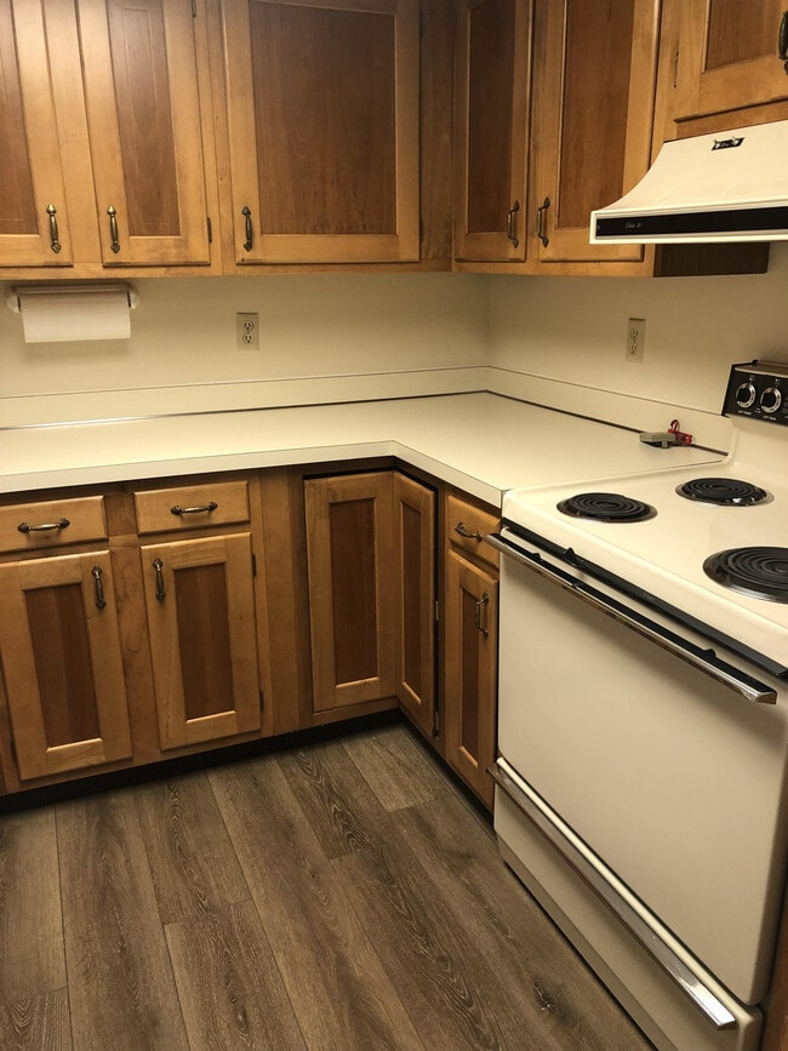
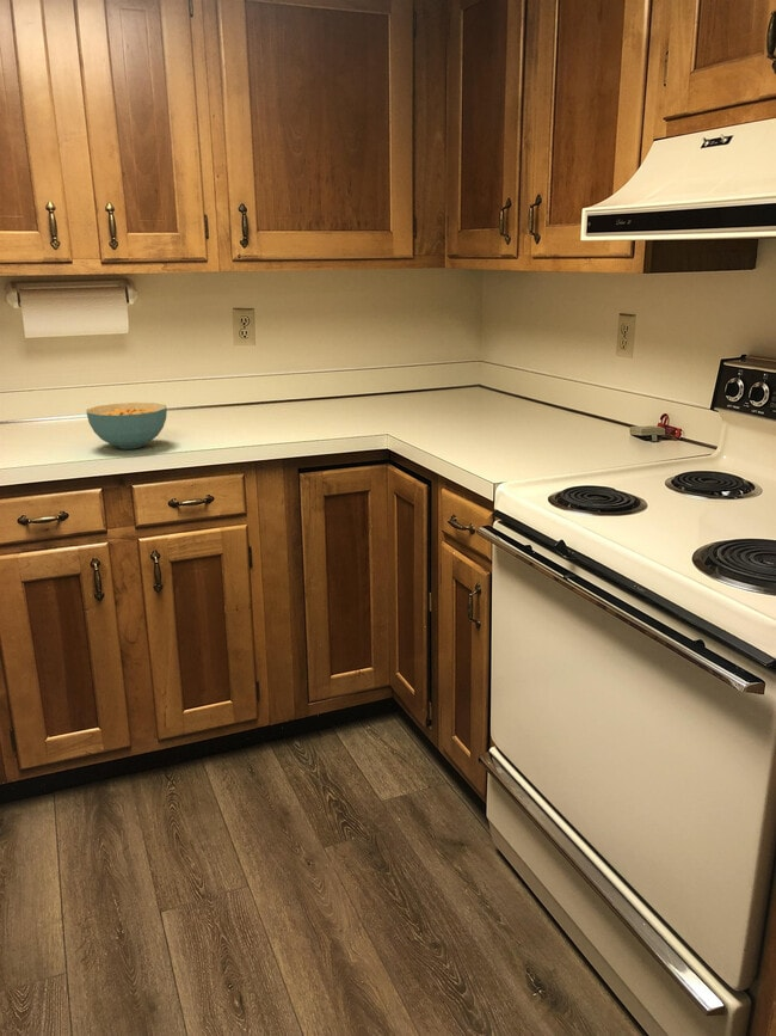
+ cereal bowl (128, 427)
